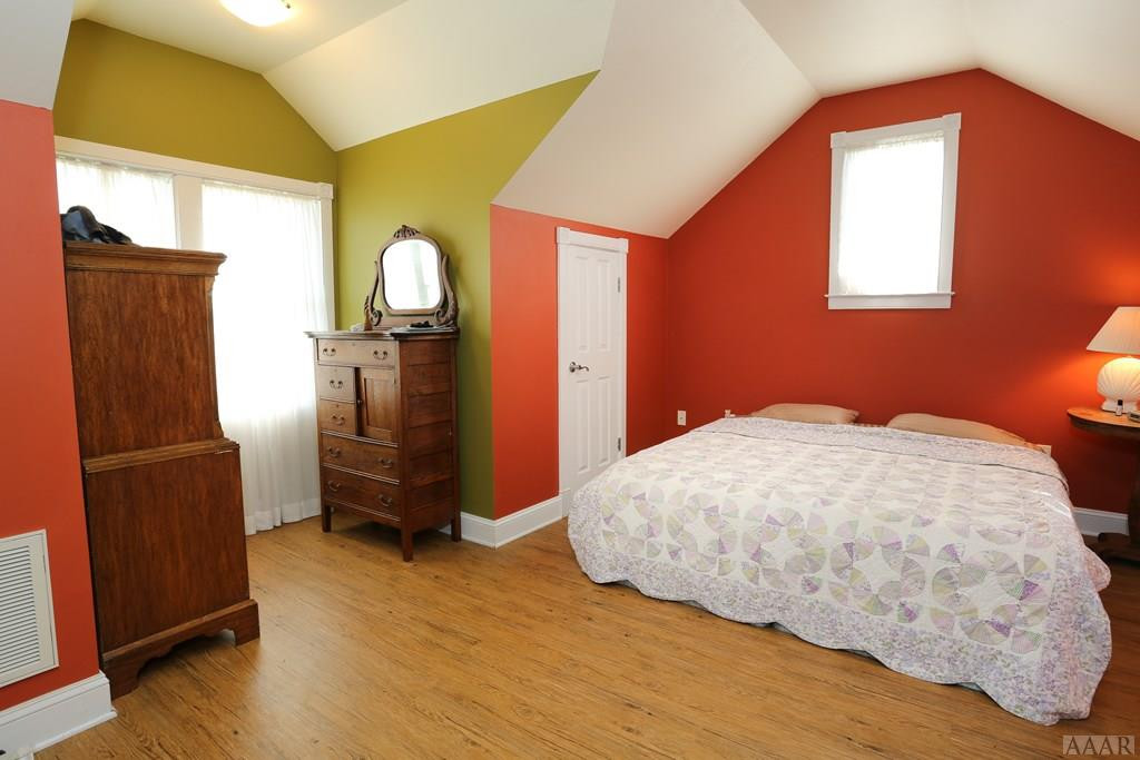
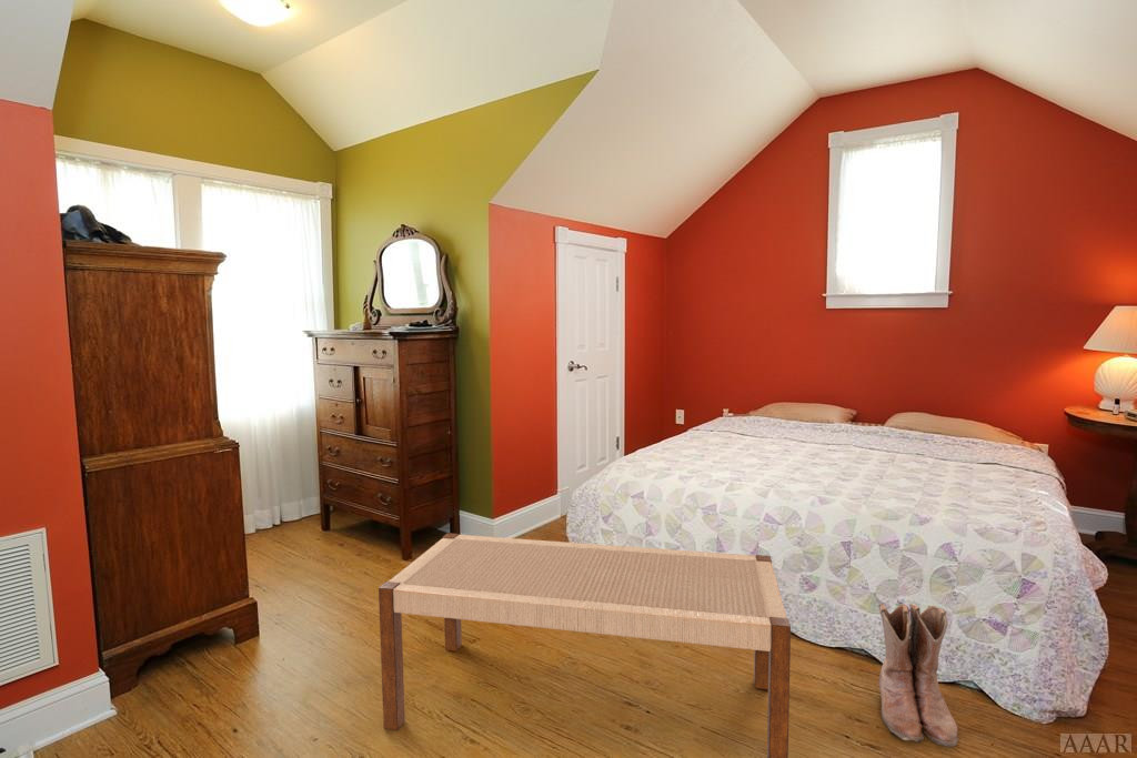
+ bench (586, 631)
+ boots (917, 665)
